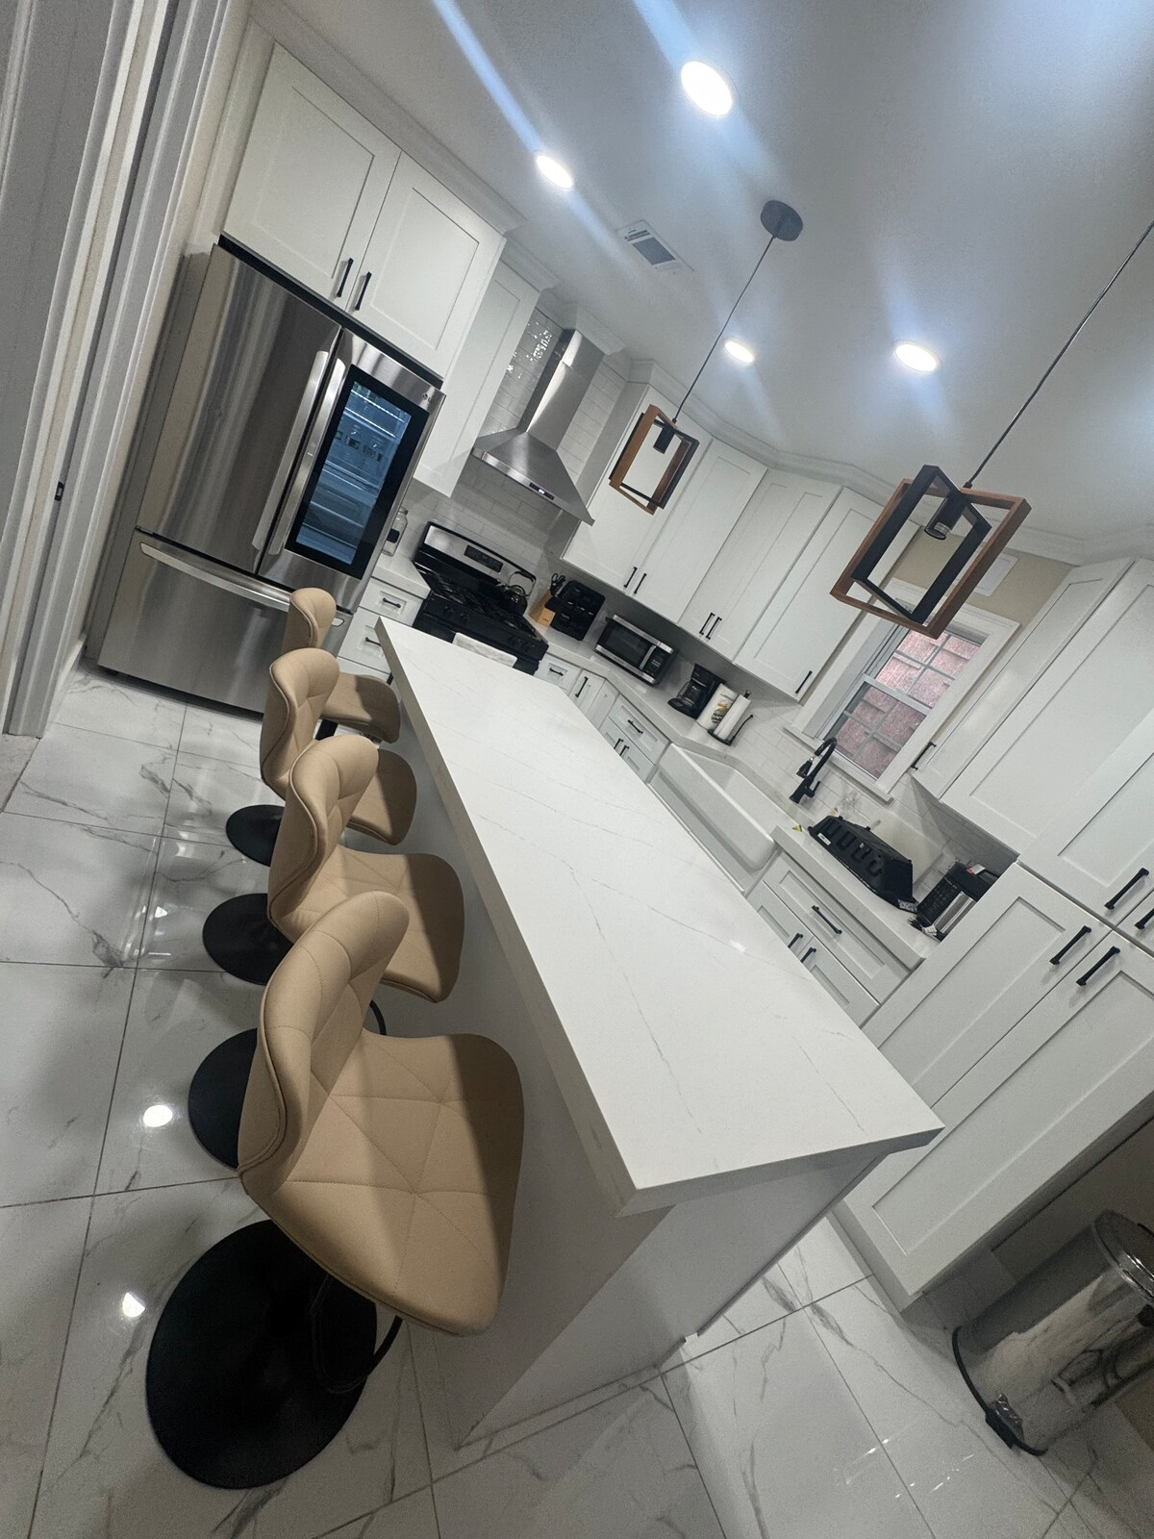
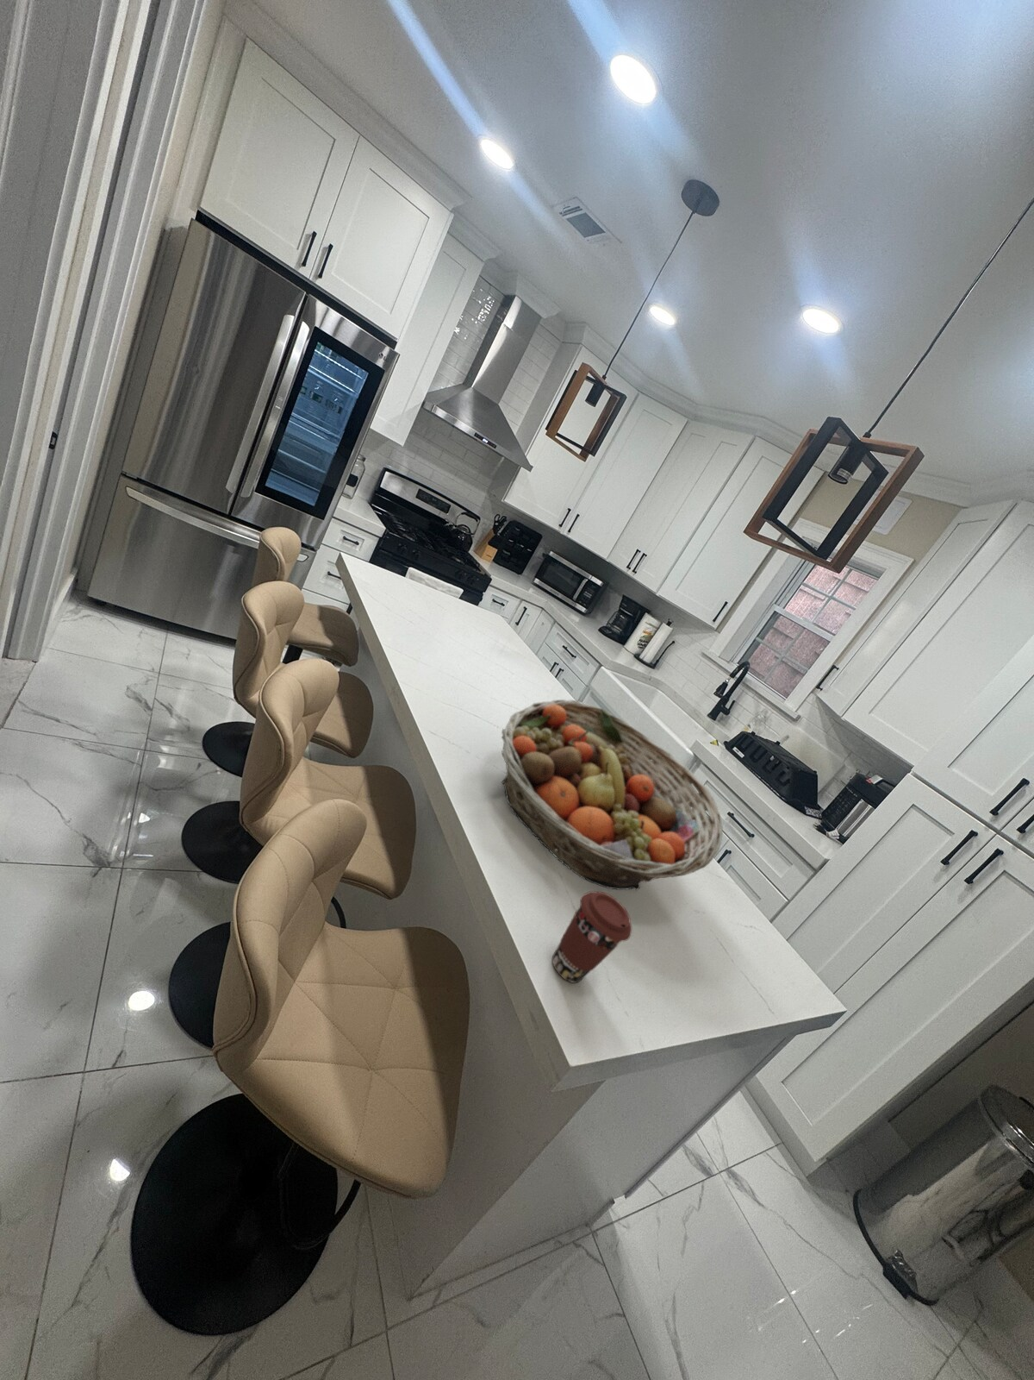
+ fruit basket (601, 788)
+ coffee cup (589, 939)
